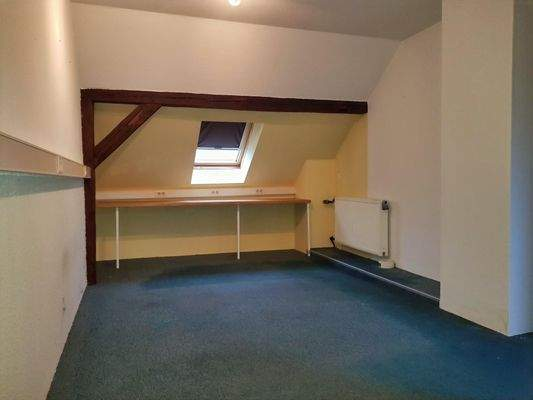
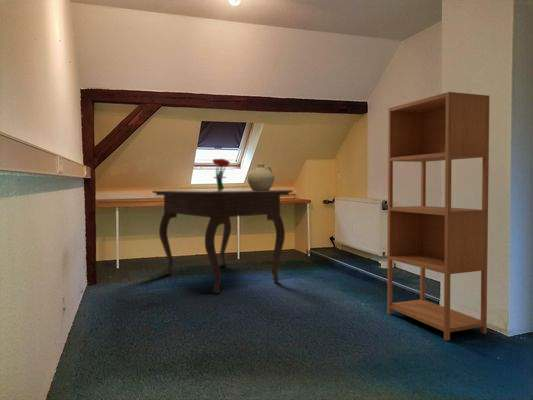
+ ceramic jug (261, 177)
+ bookcase (434, 213)
+ dining table (223, 234)
+ bouquet (221, 174)
